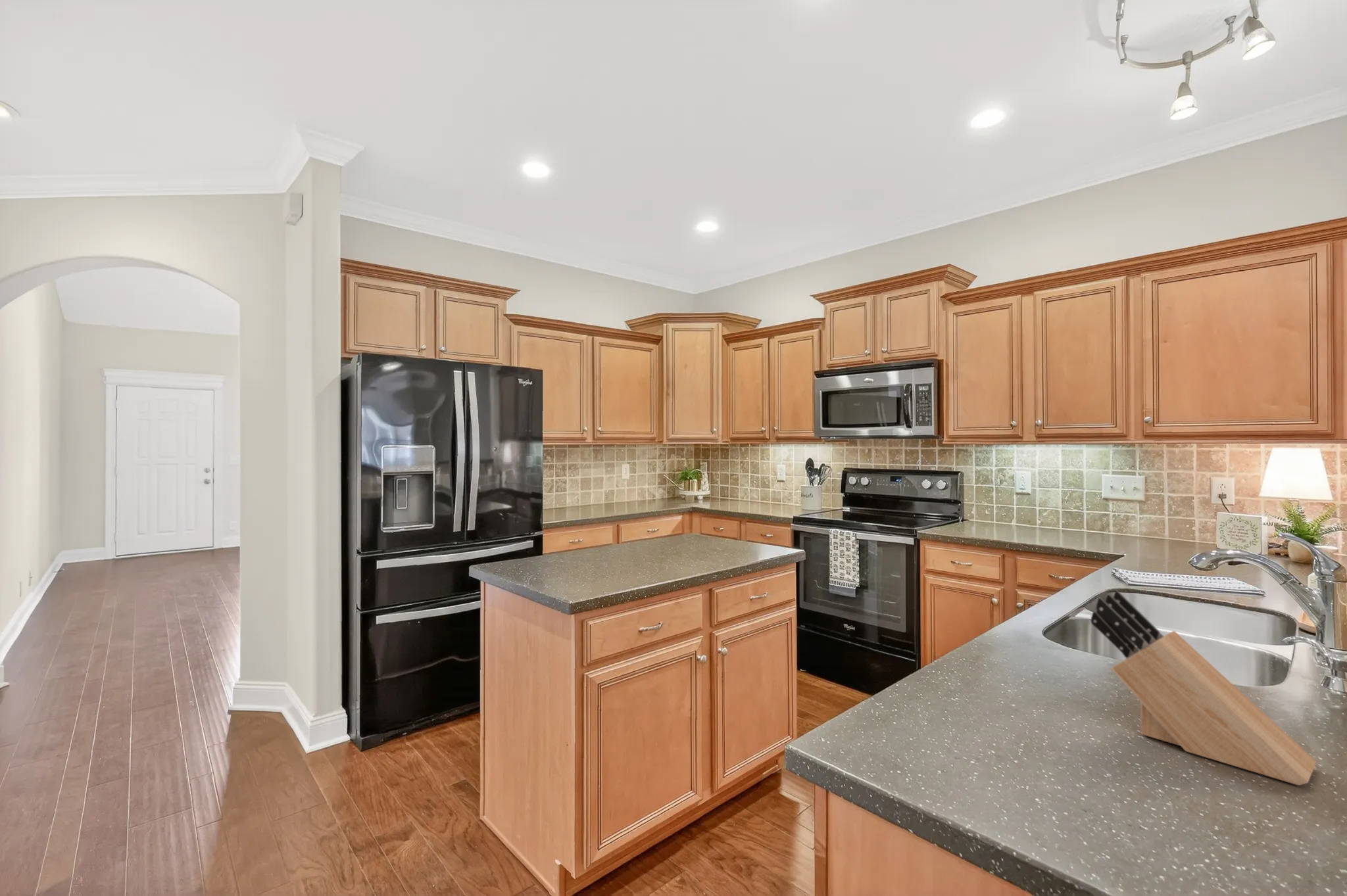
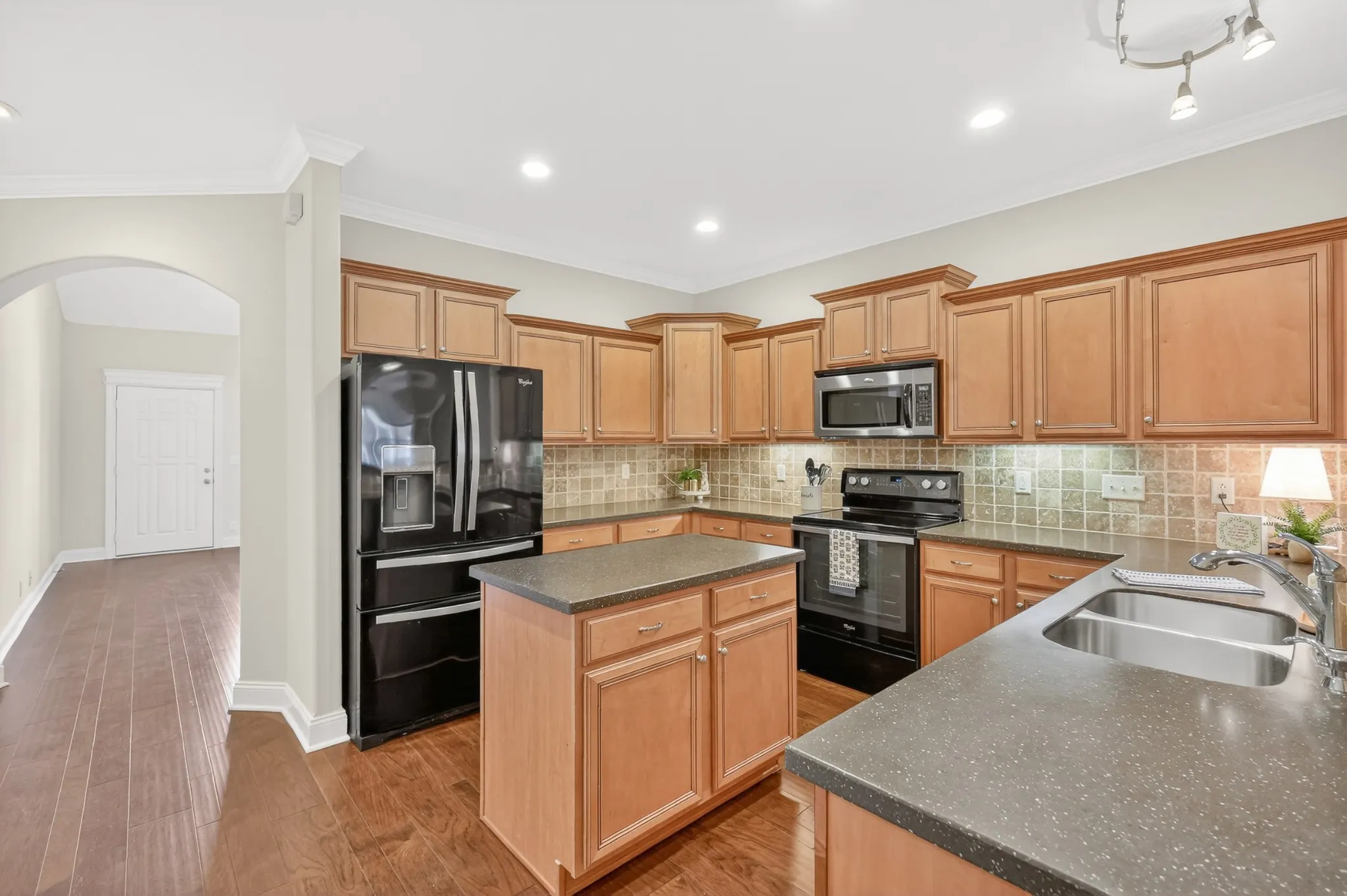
- knife block (1190, 674)
